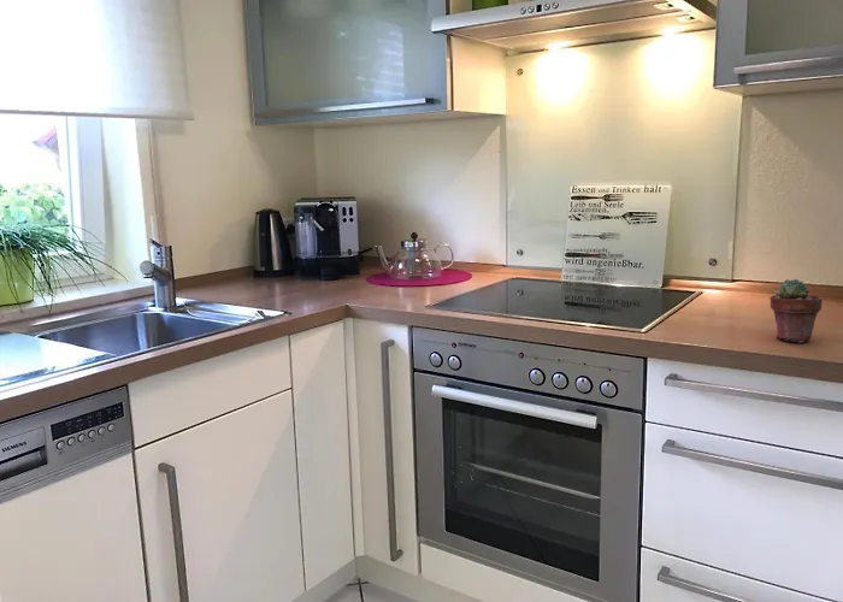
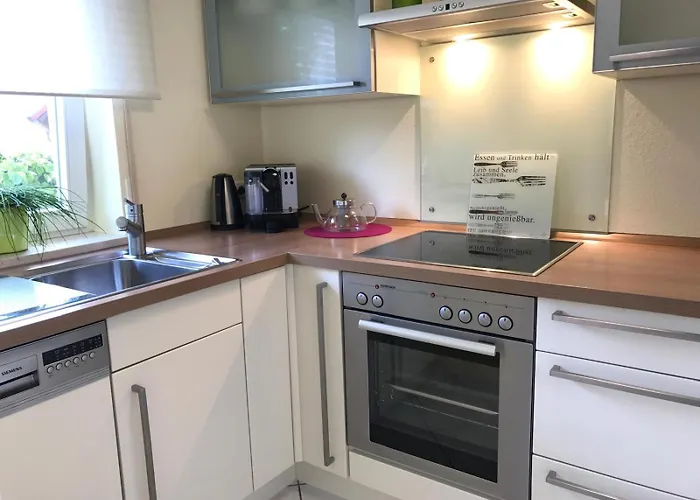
- potted succulent (795, 308)
